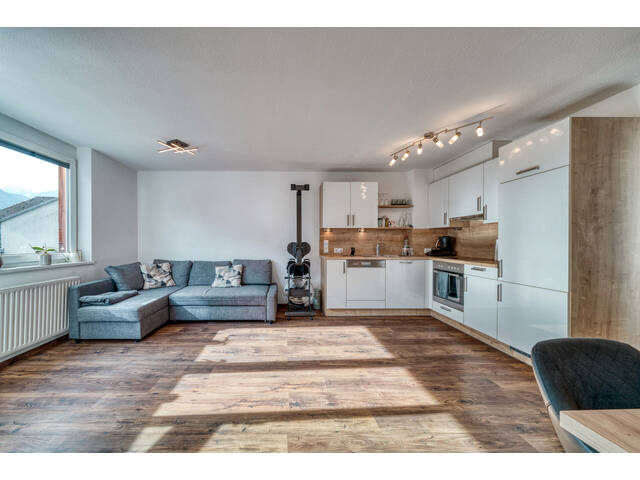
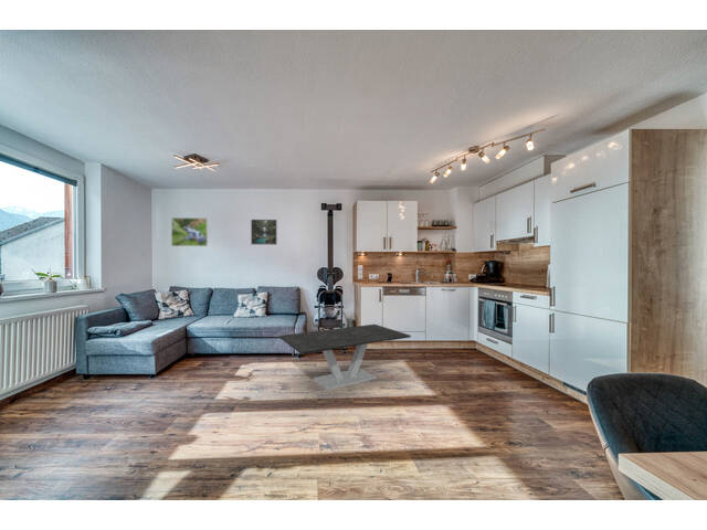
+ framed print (189, 232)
+ coffee table (351, 360)
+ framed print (264, 232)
